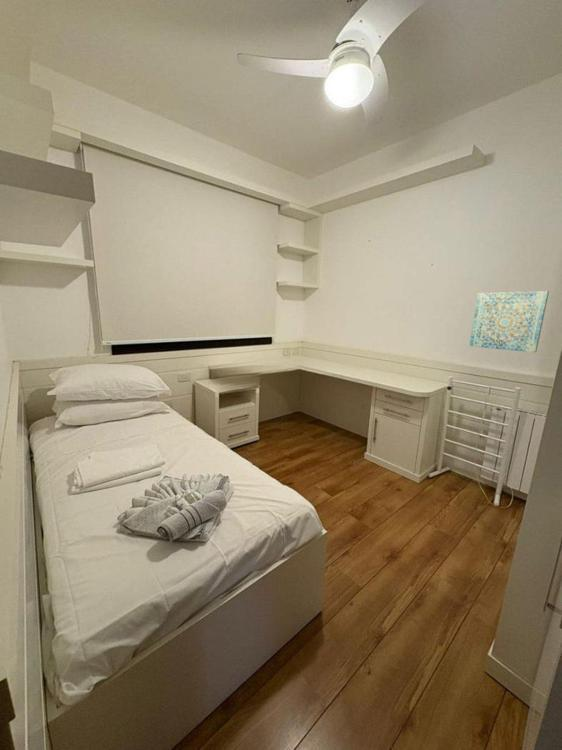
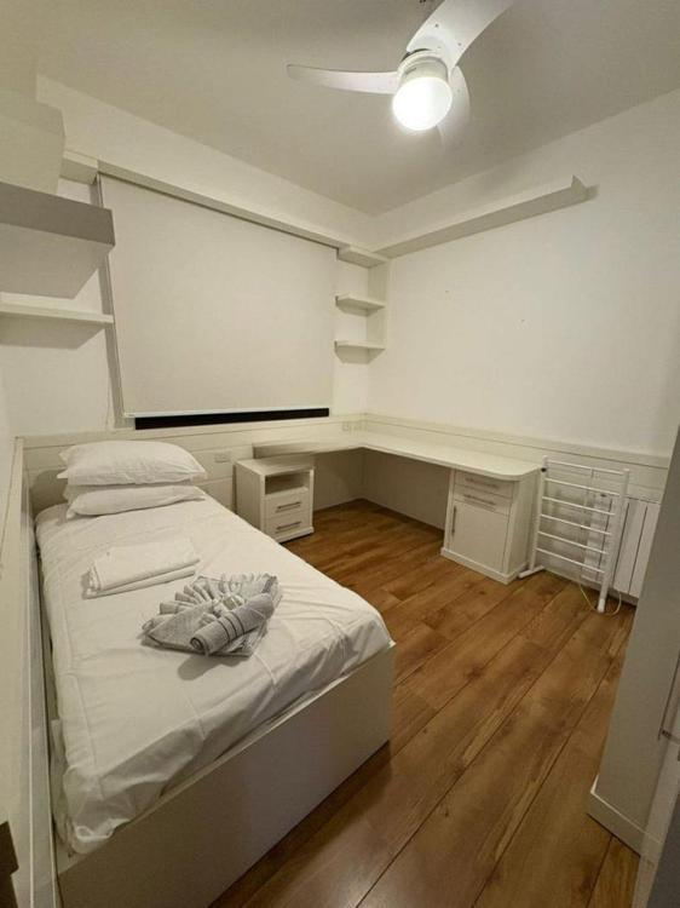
- wall art (505, 321)
